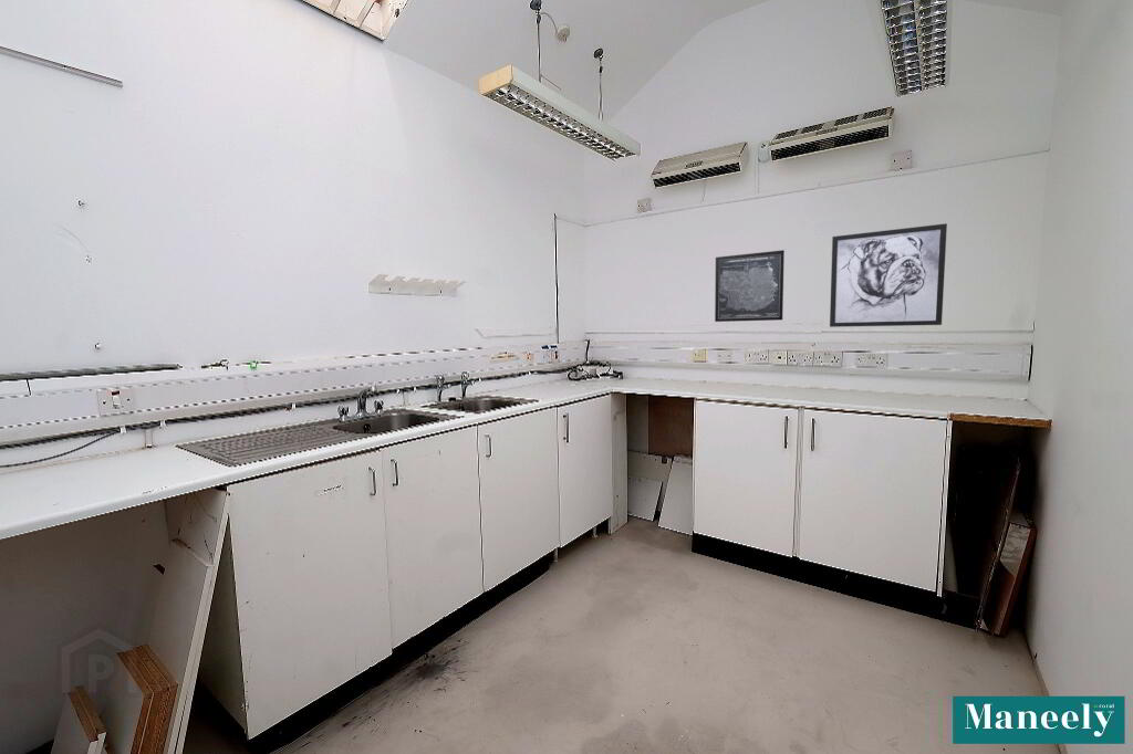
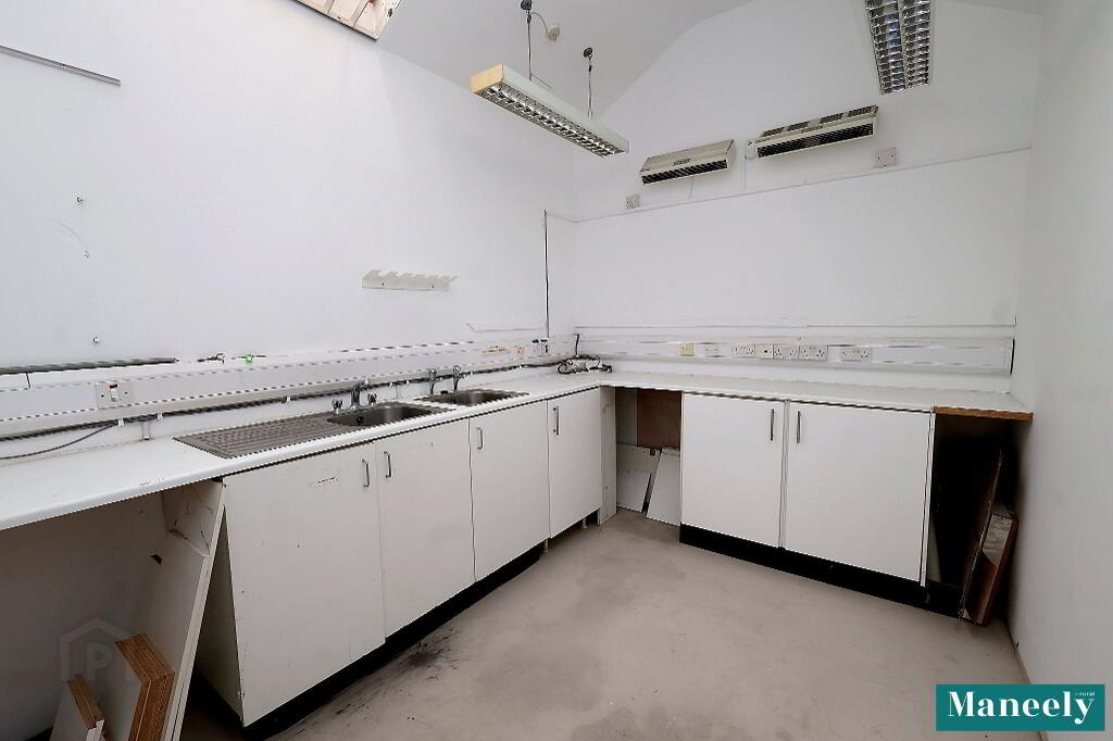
- wall art (748, 287)
- wall art (884, 279)
